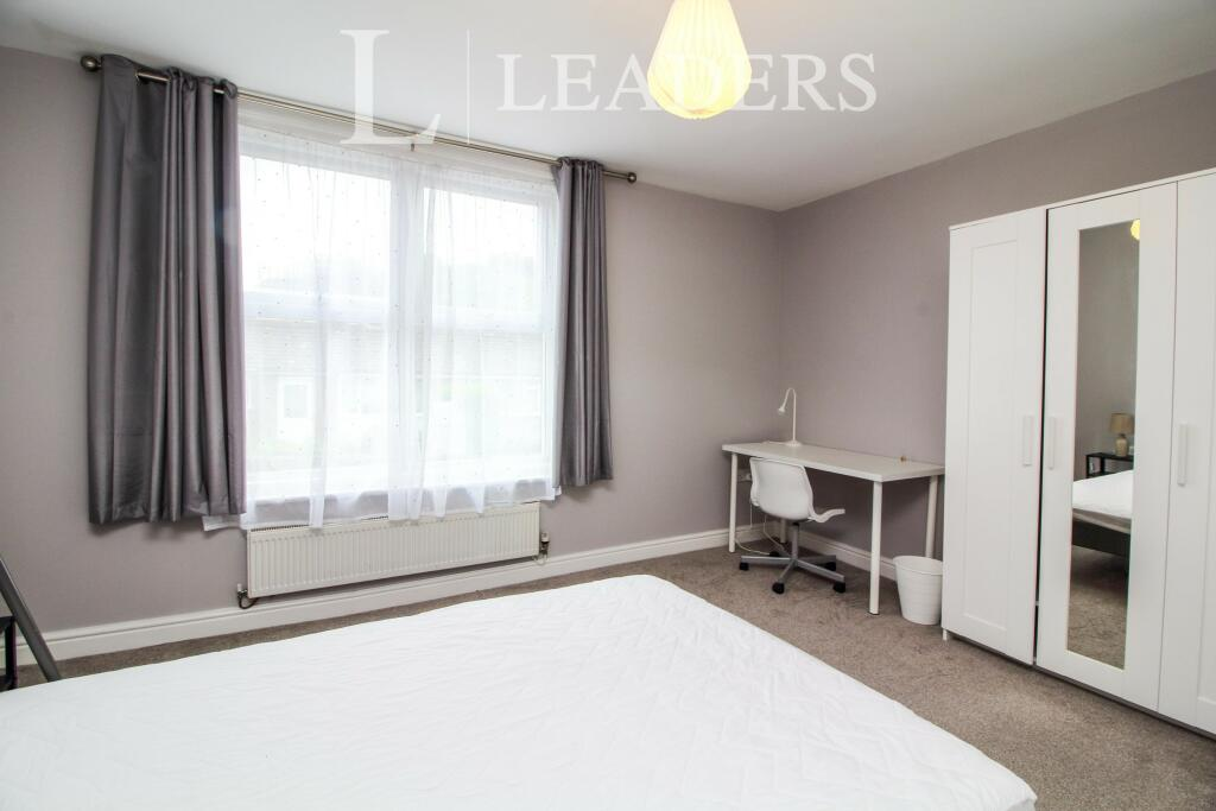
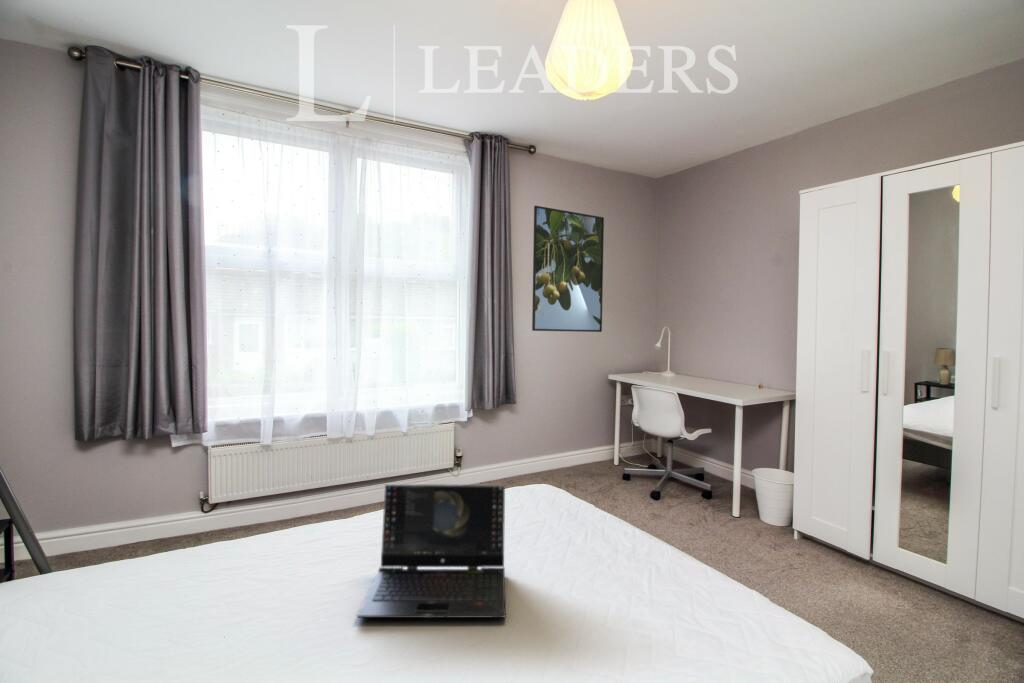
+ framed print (569, 271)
+ laptop computer (438, 546)
